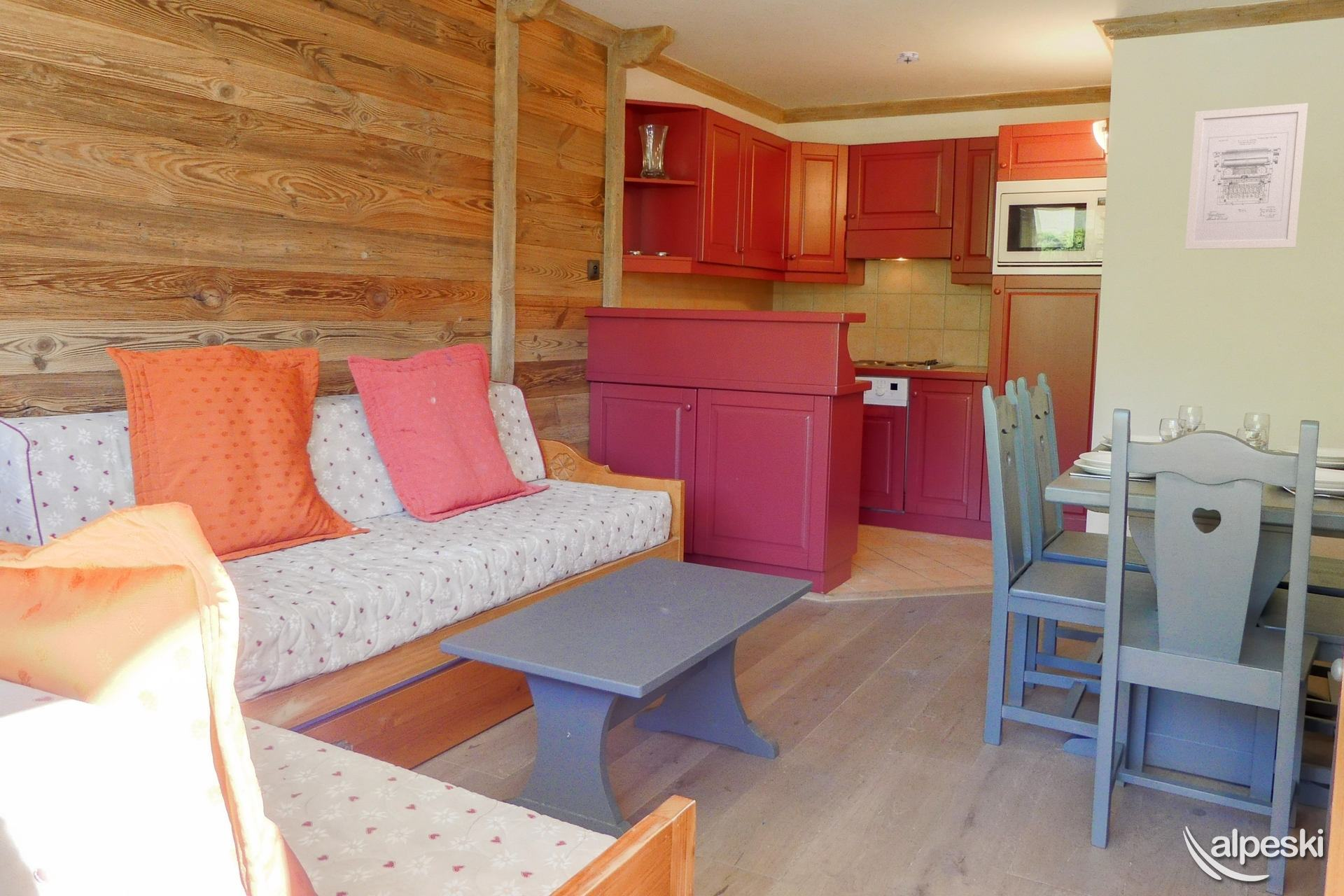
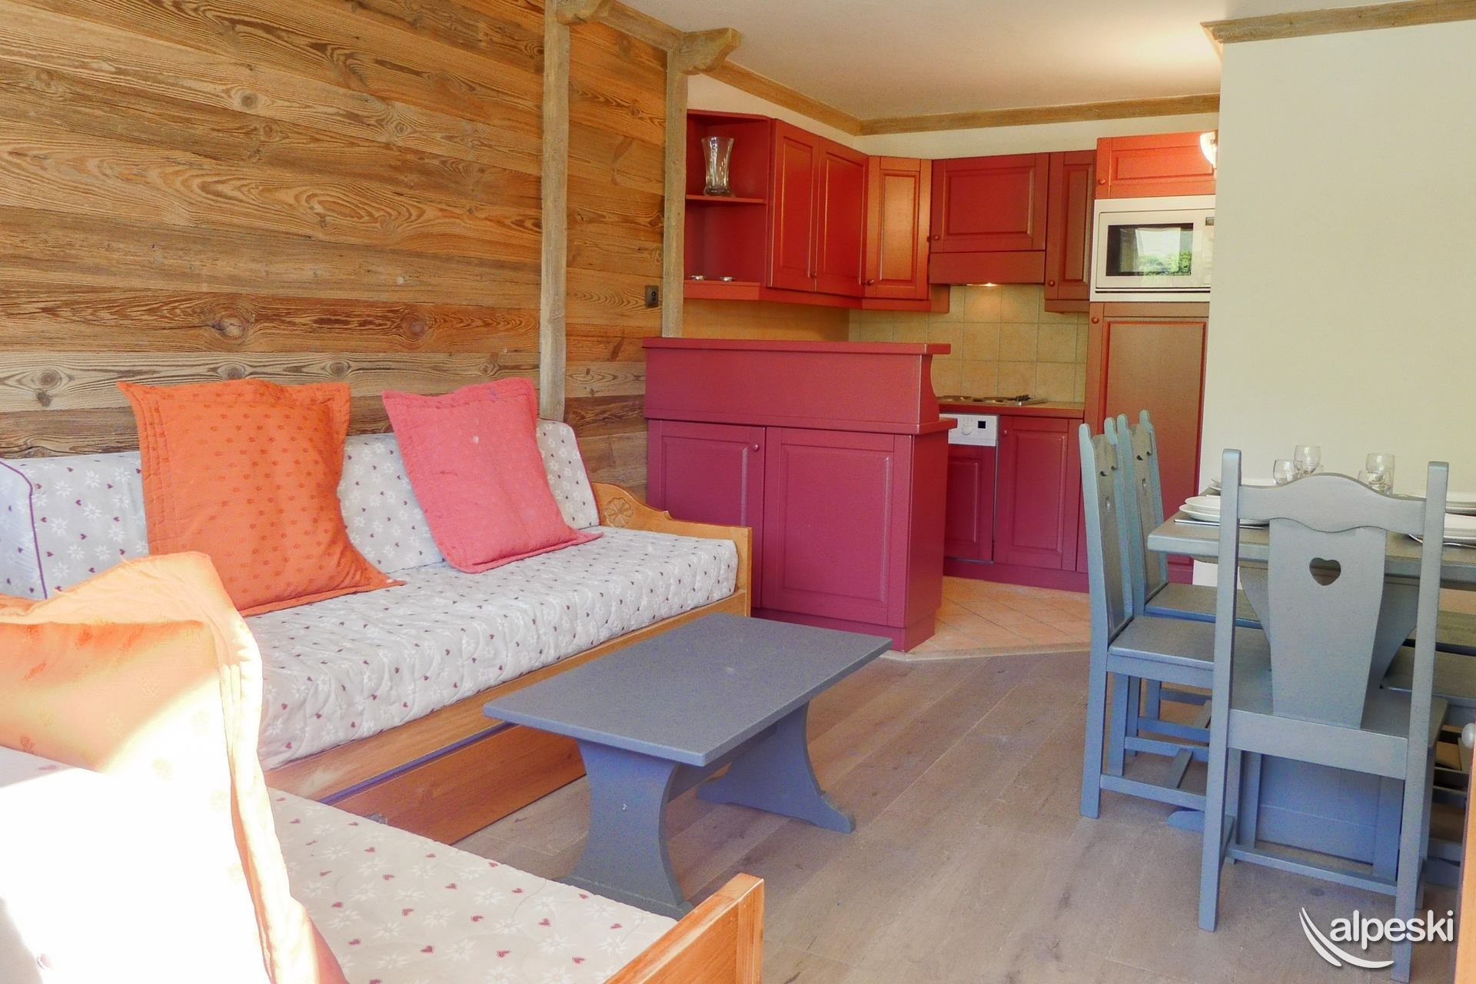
- wall art (1245, 178)
- smoke detector (906, 57)
